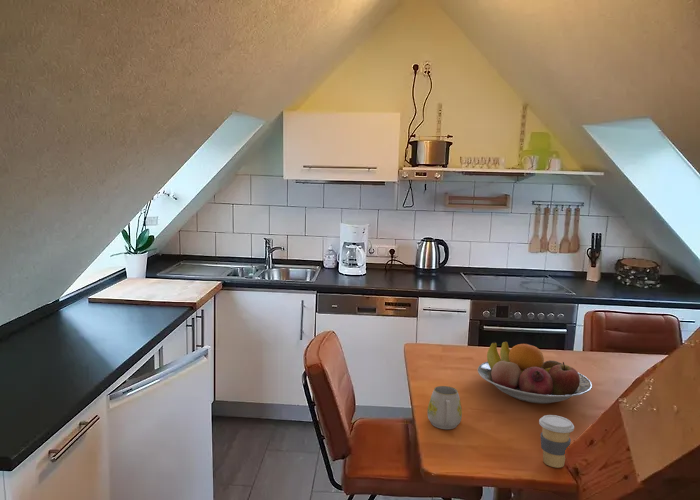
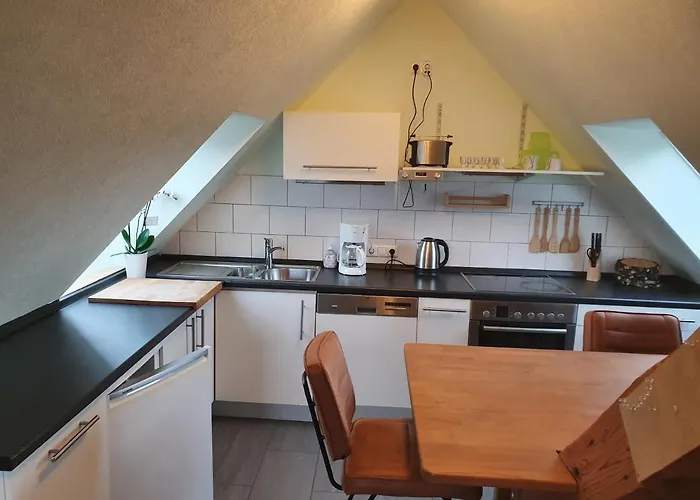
- mug (445, 408)
- fruit bowl (533, 371)
- coffee cup (555, 441)
